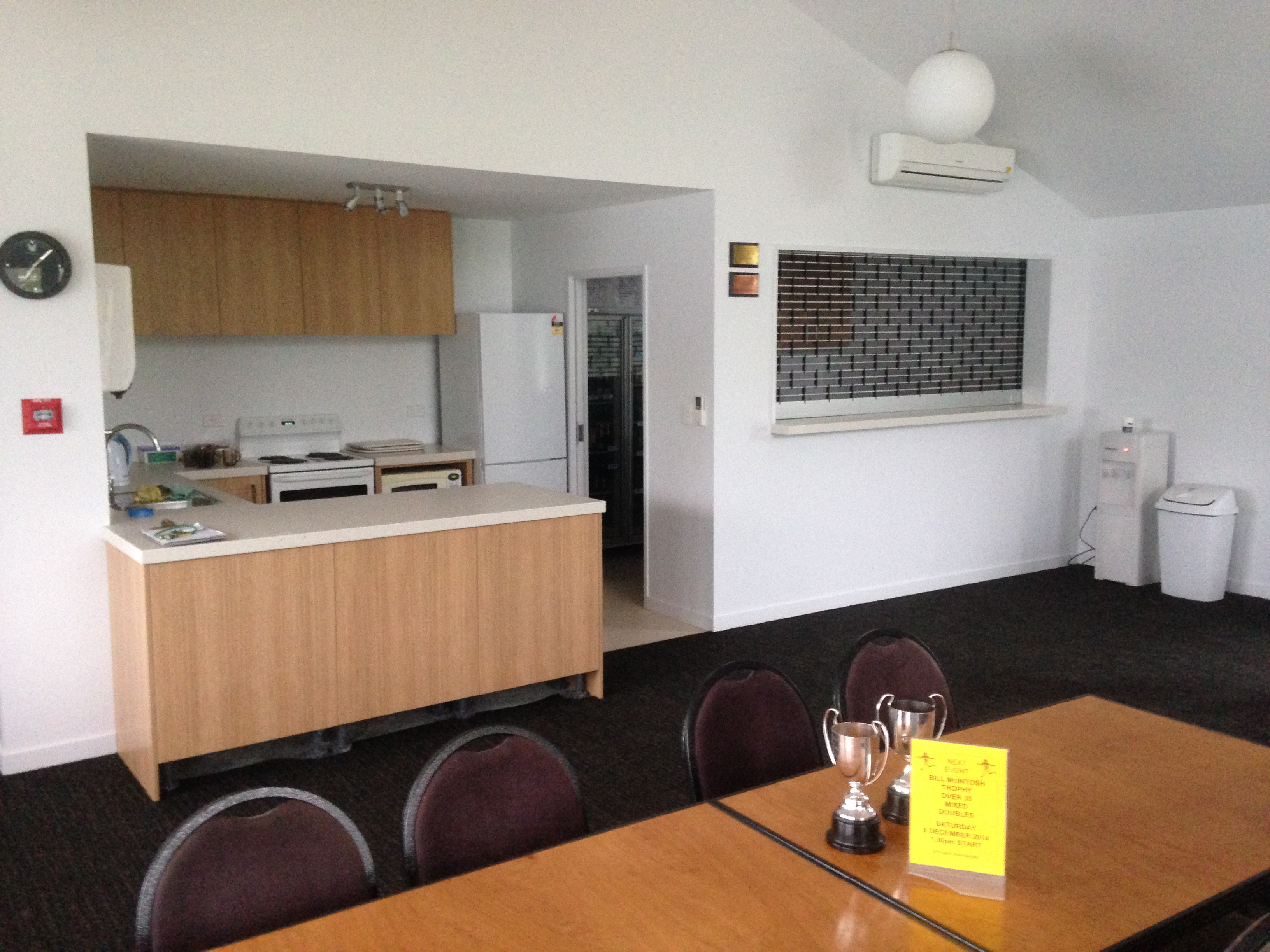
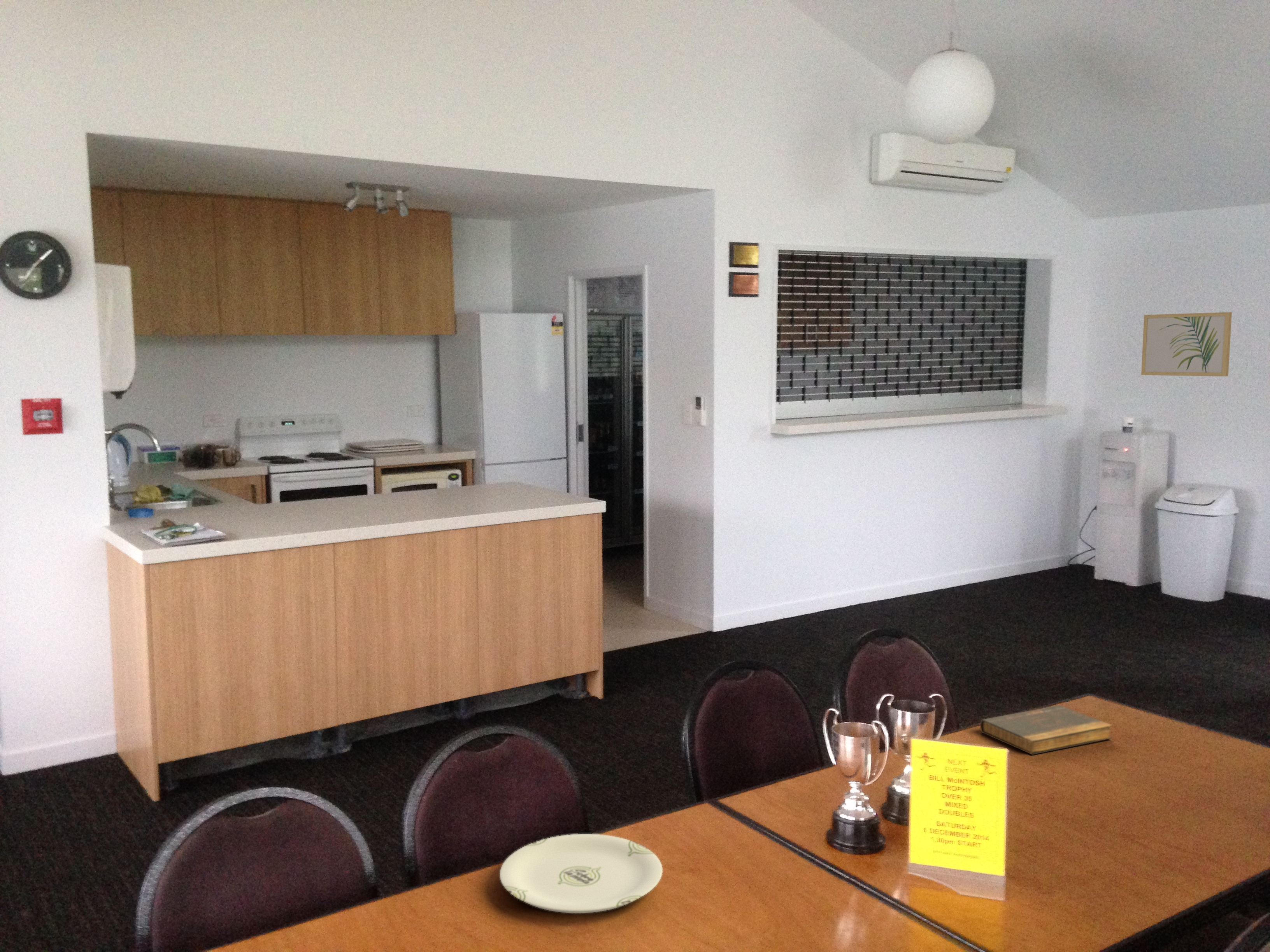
+ plate (581, 875)
+ wall art (1185, 345)
+ book (1045, 728)
